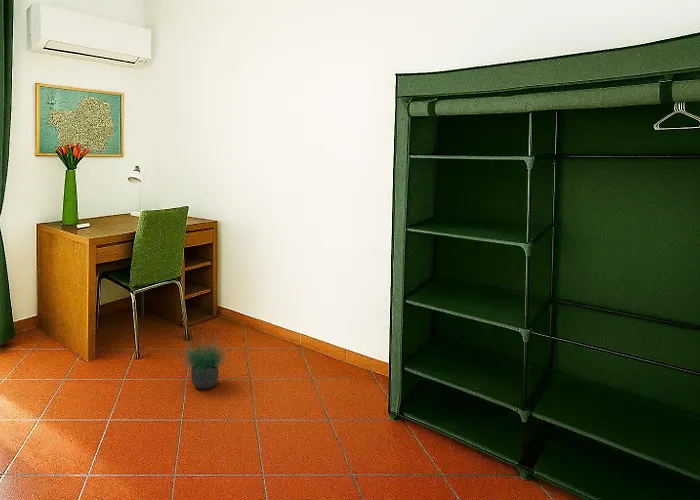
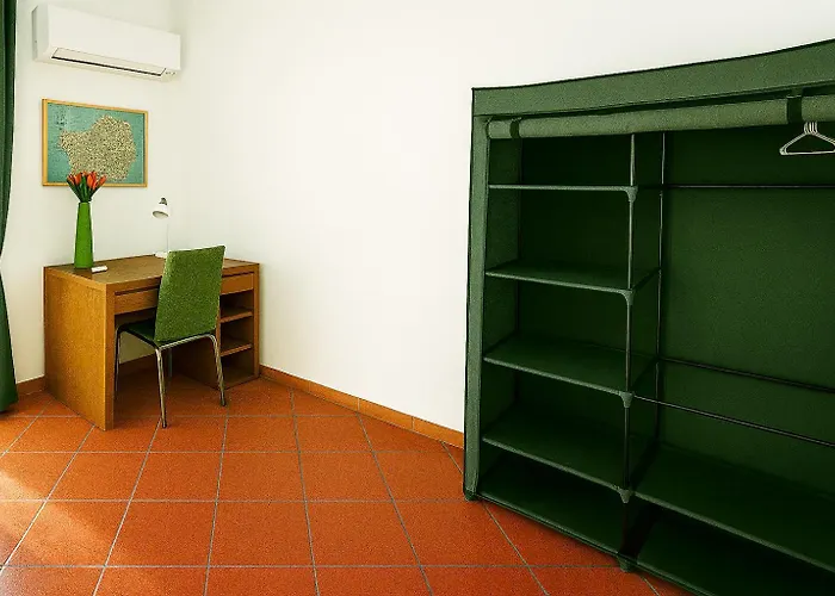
- potted plant (204, 356)
